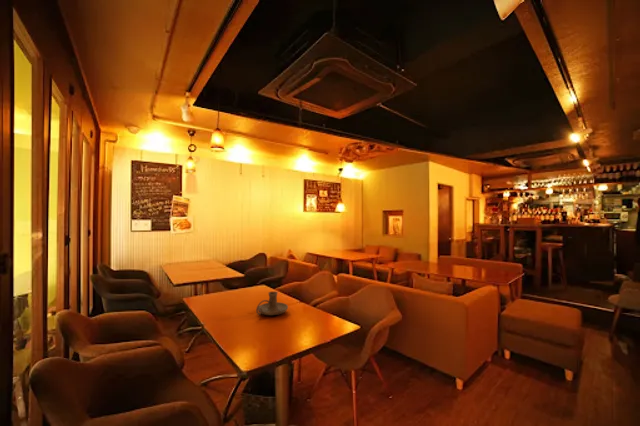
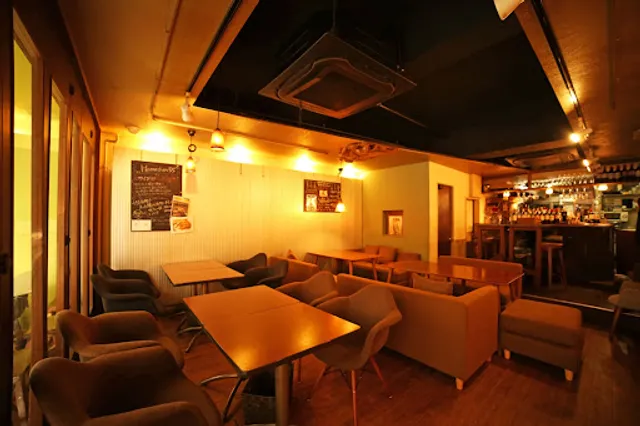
- candle holder (270, 303)
